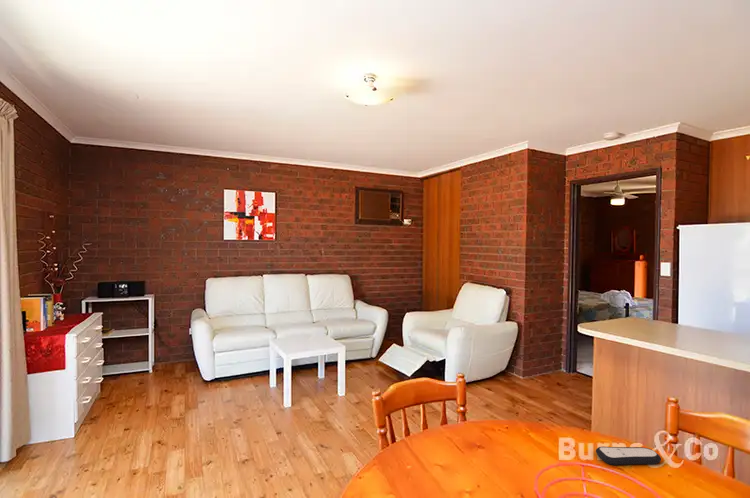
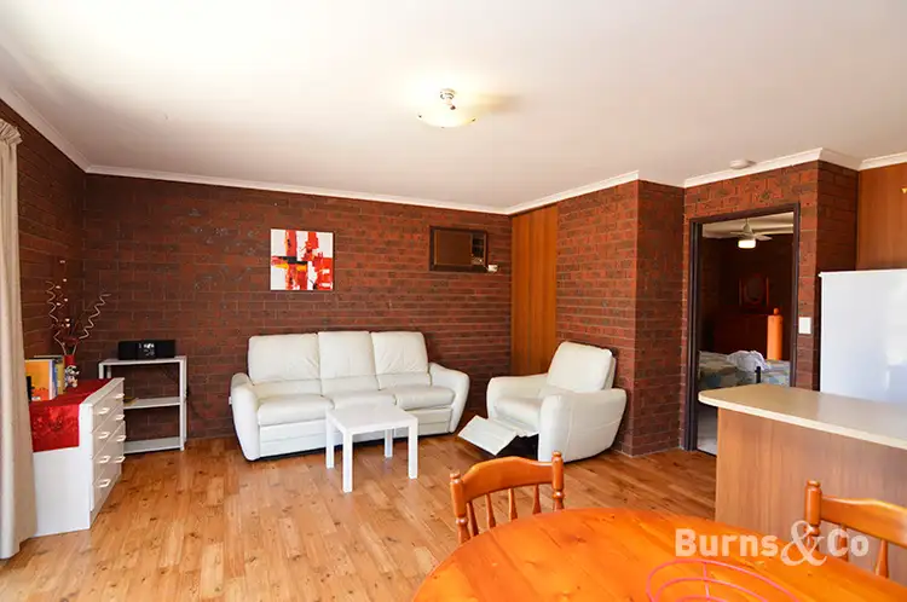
- remote control (628, 455)
